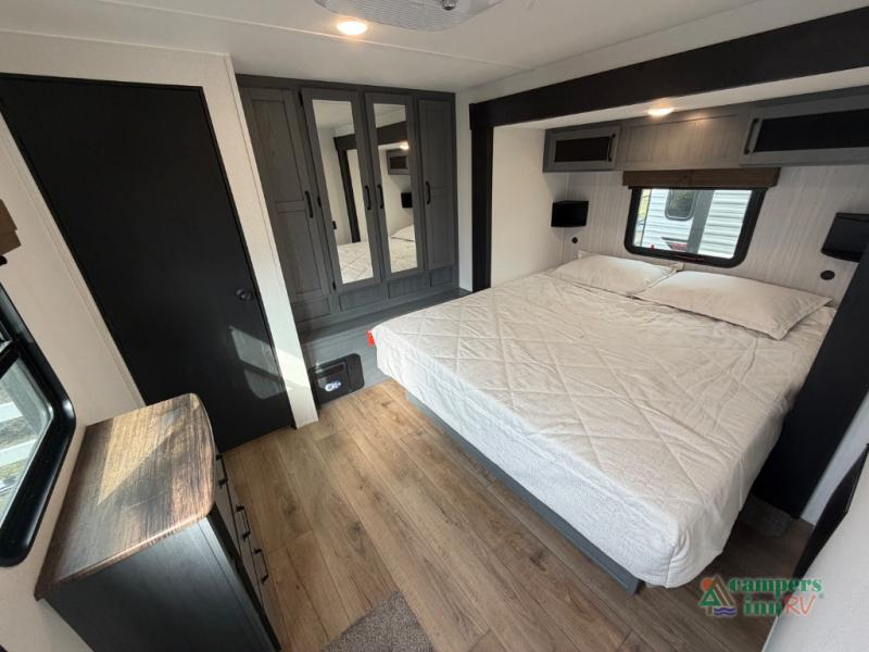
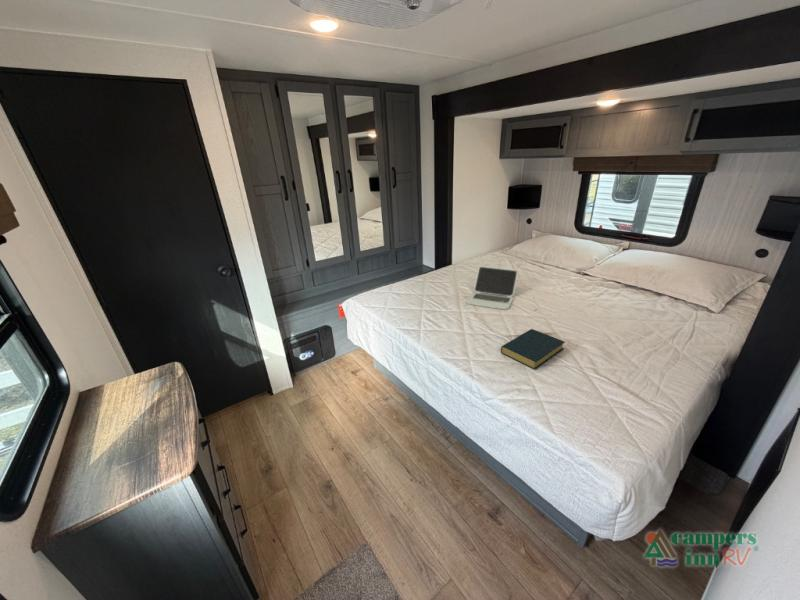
+ hardback book (532, 347)
+ laptop (492, 286)
